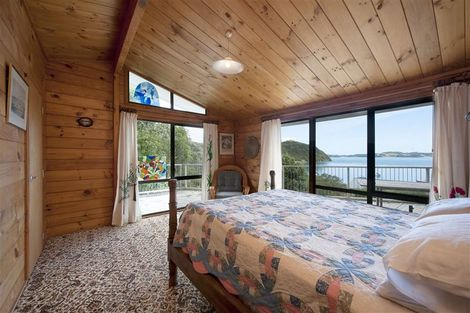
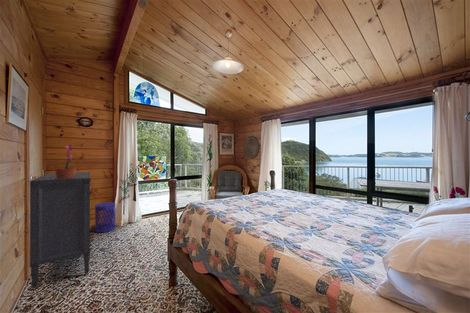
+ waste bin (105, 216)
+ dresser (66, 217)
+ potted plant (66, 162)
